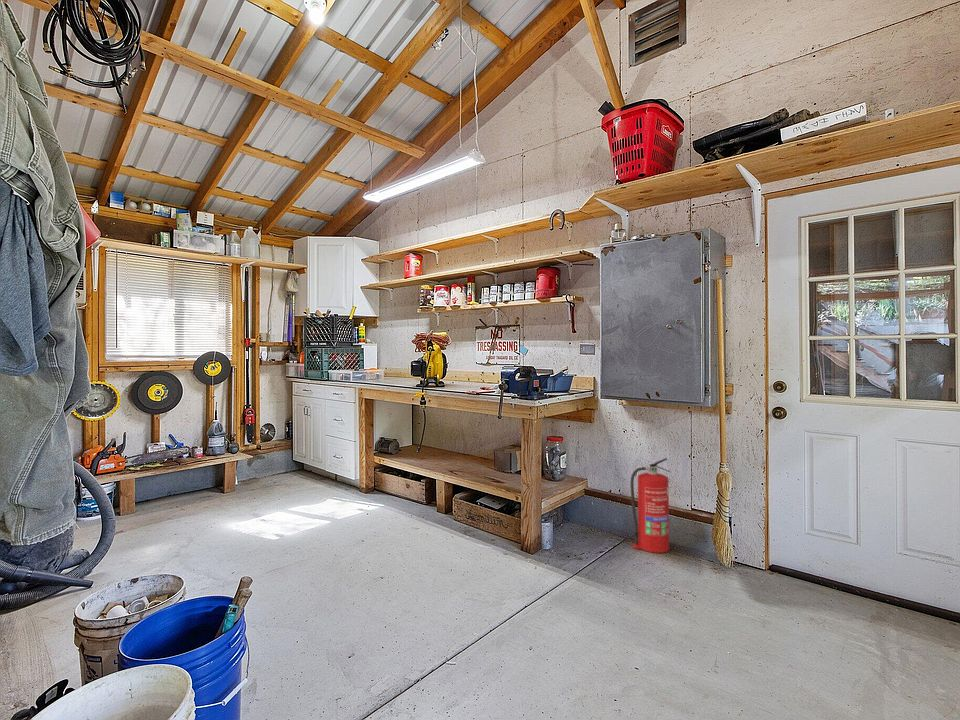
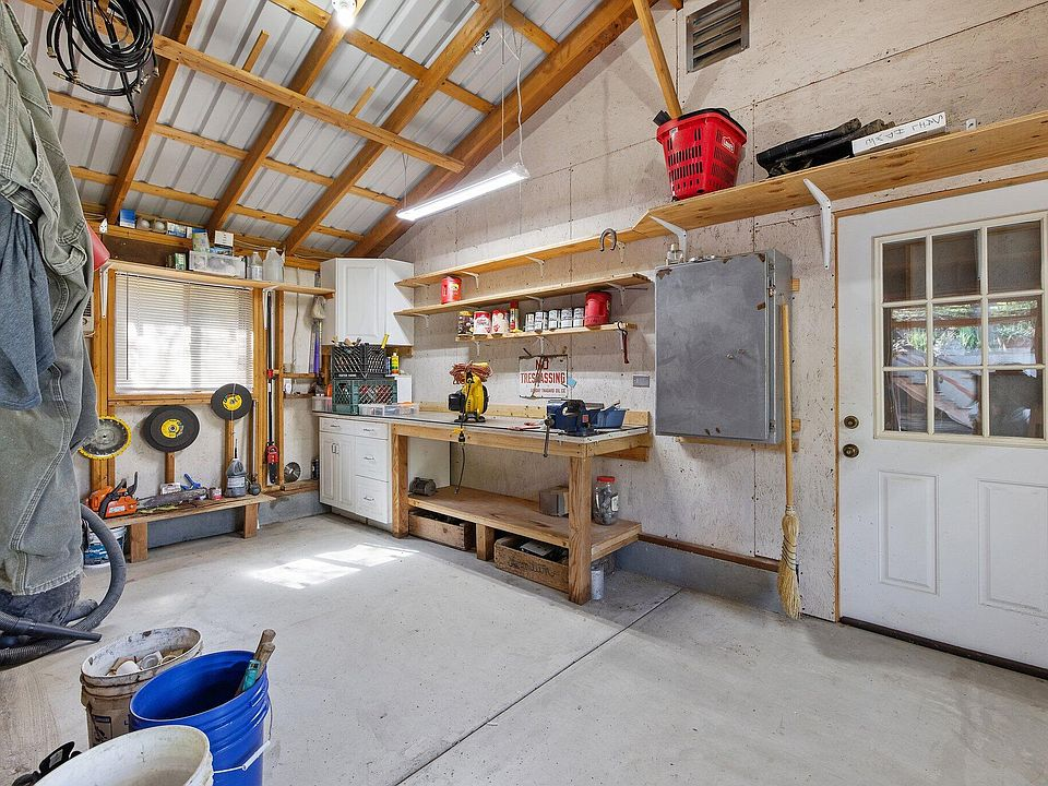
- fire extinguisher (651, 502)
